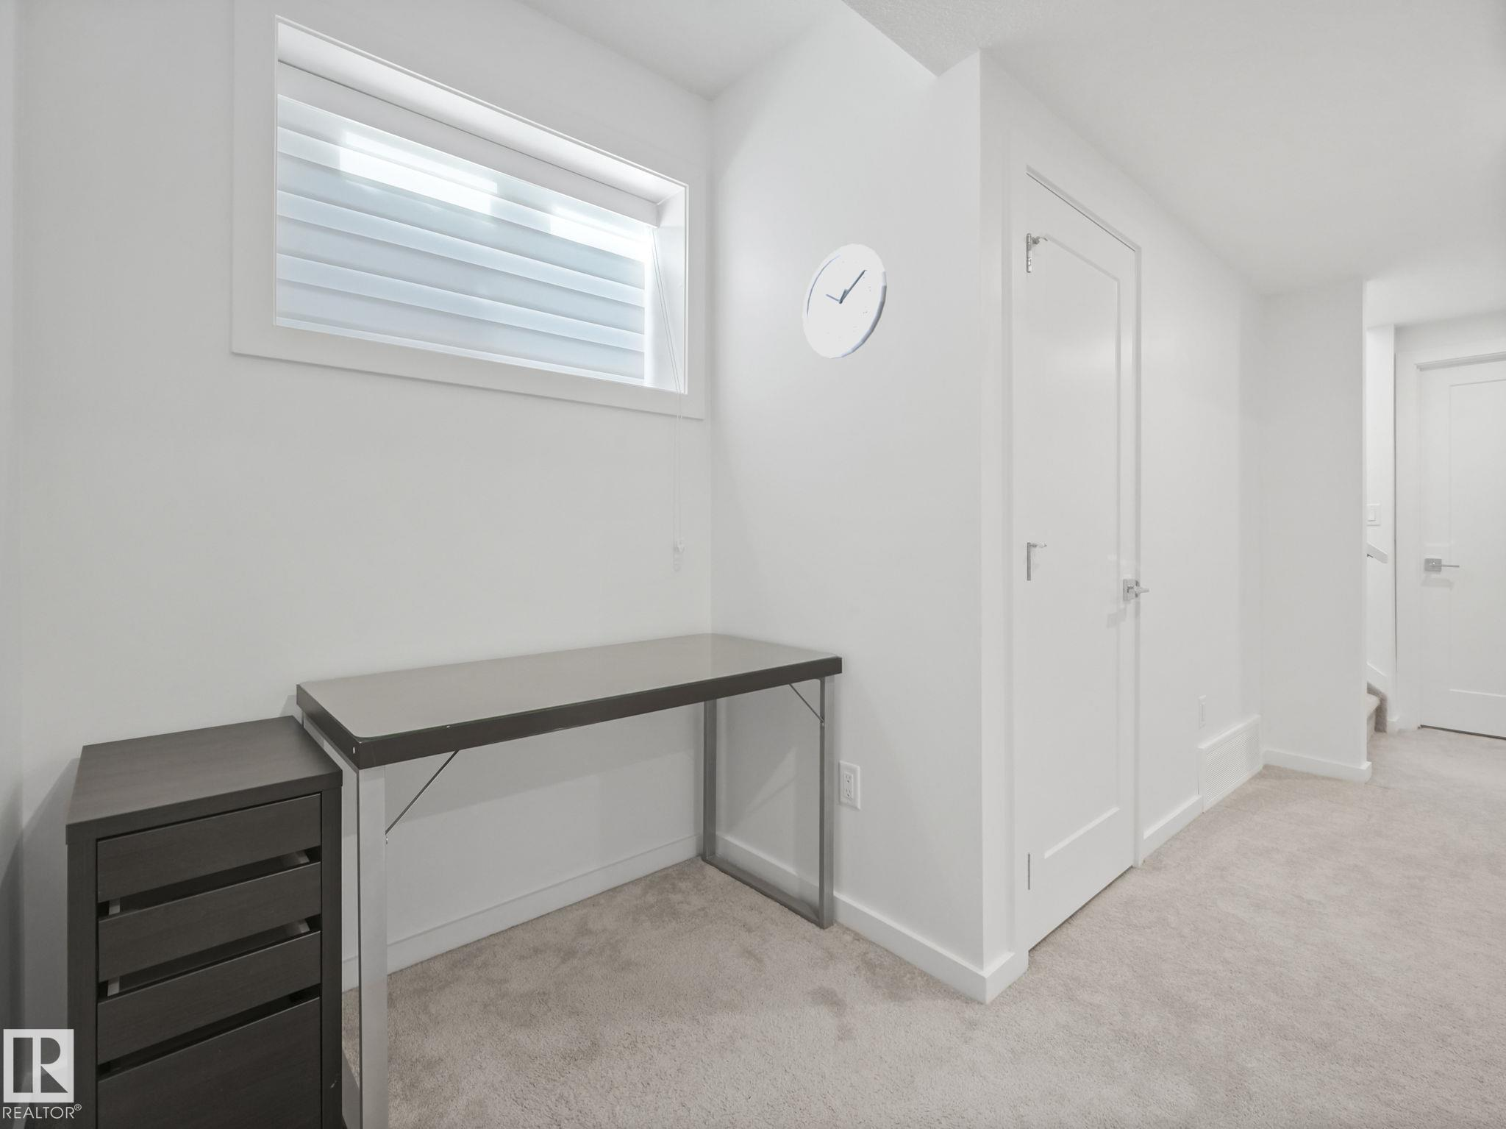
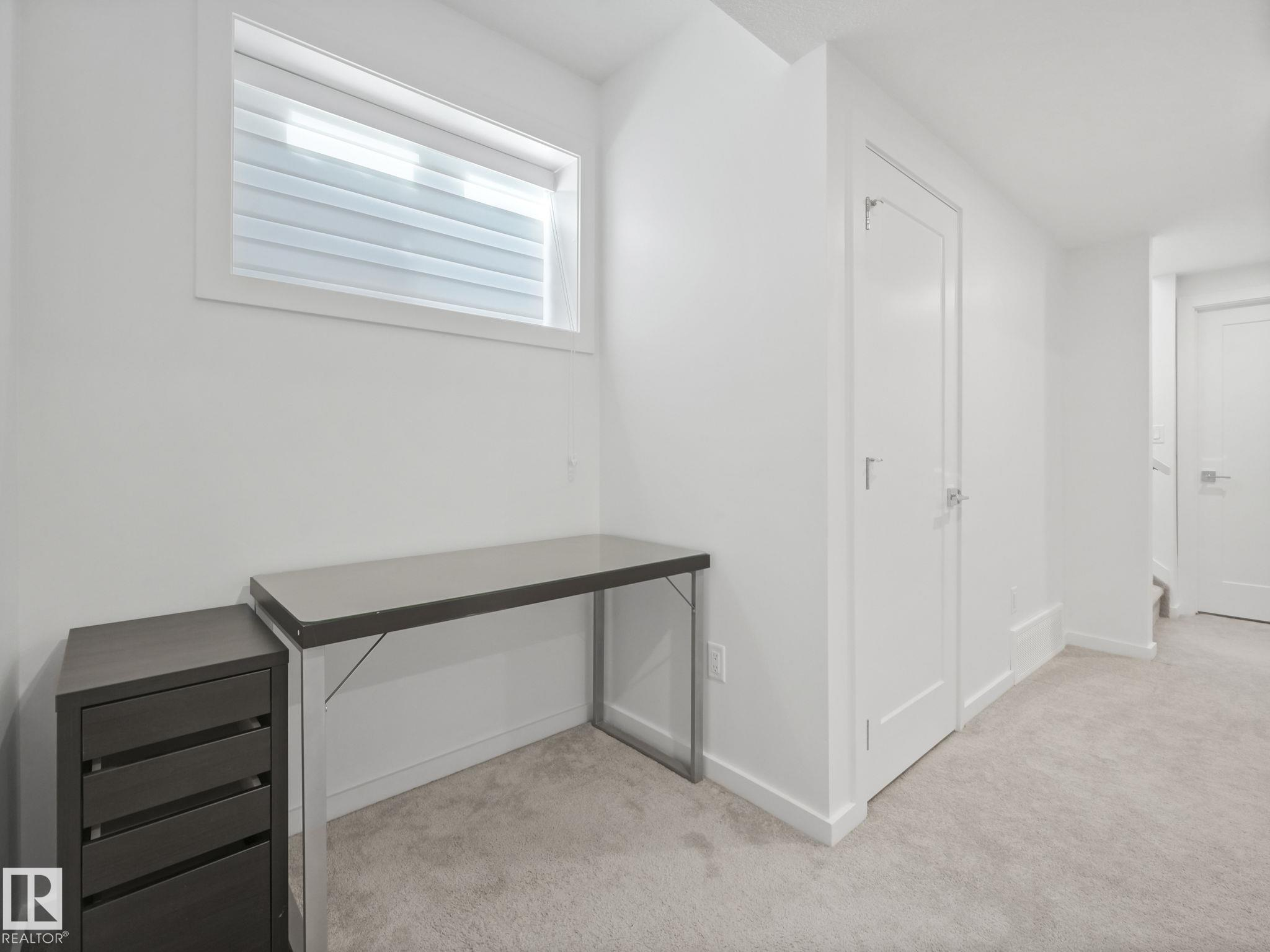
- wall clock (841, 301)
